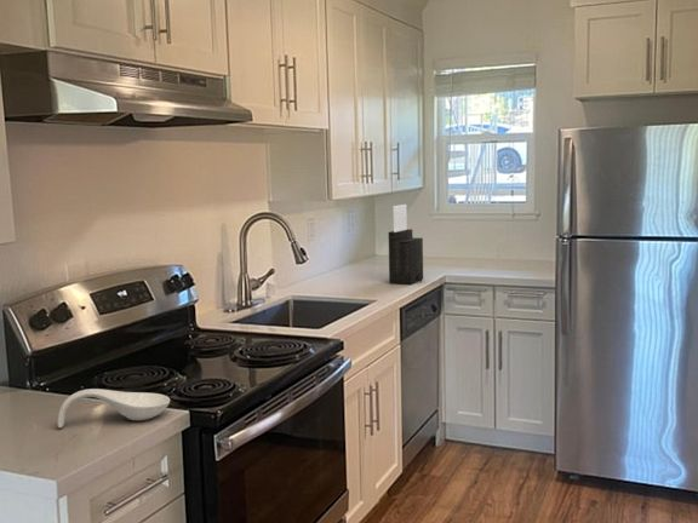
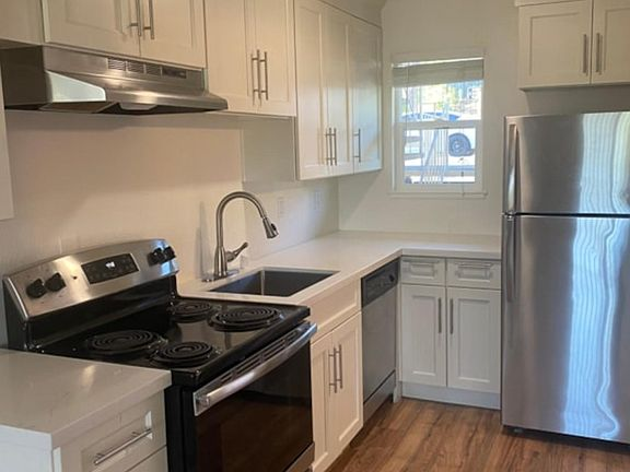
- spoon rest (114, 403)
- knife block (407, 243)
